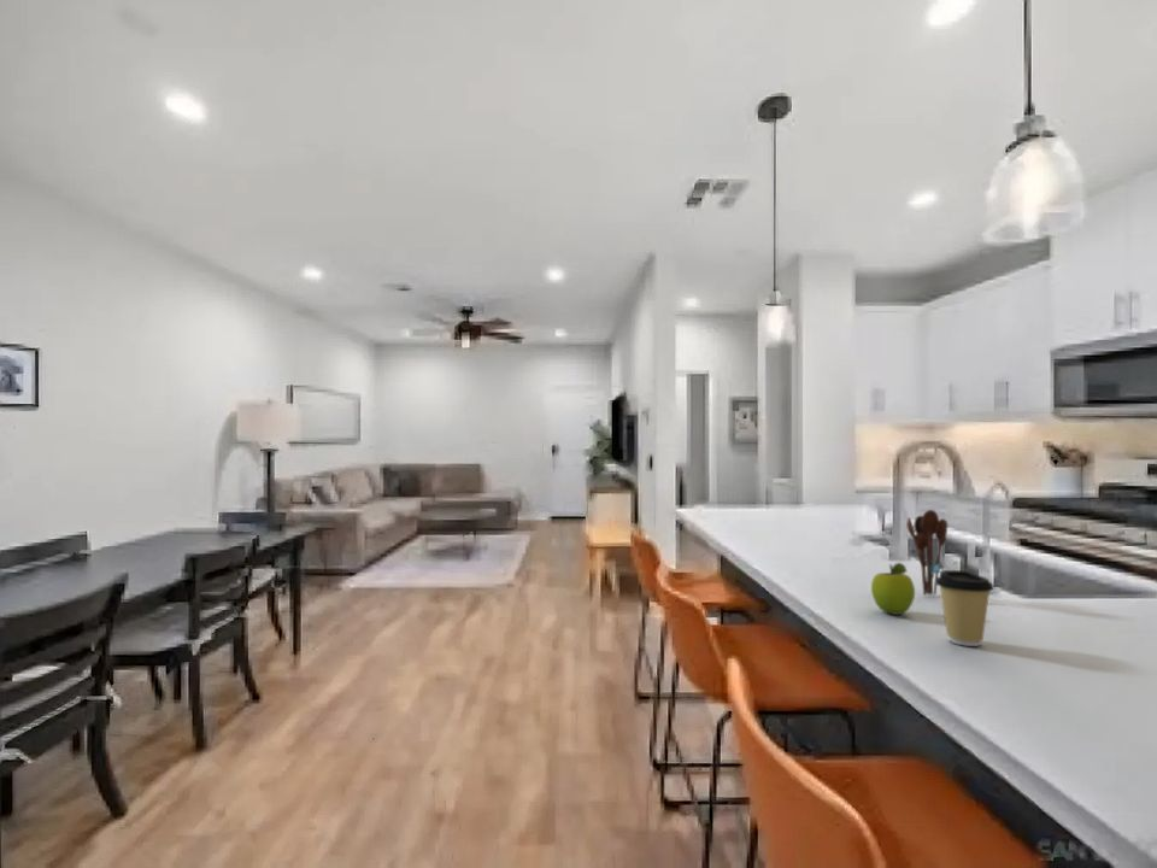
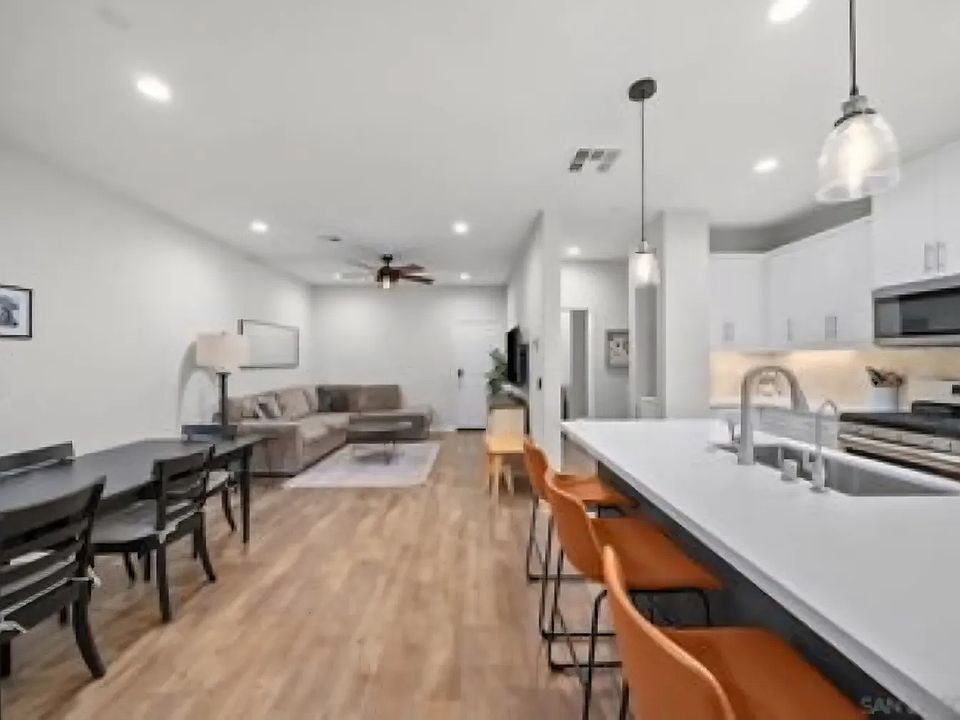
- utensil holder (928, 551)
- fruit (894, 587)
- coffee cup (964, 608)
